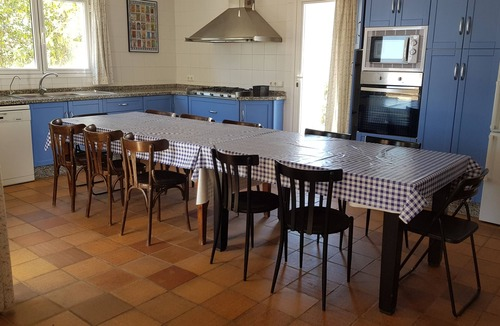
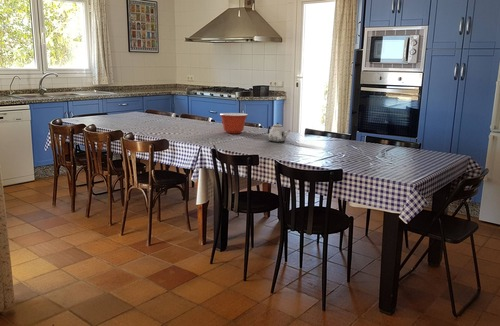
+ mixing bowl (233, 123)
+ teapot (278, 132)
